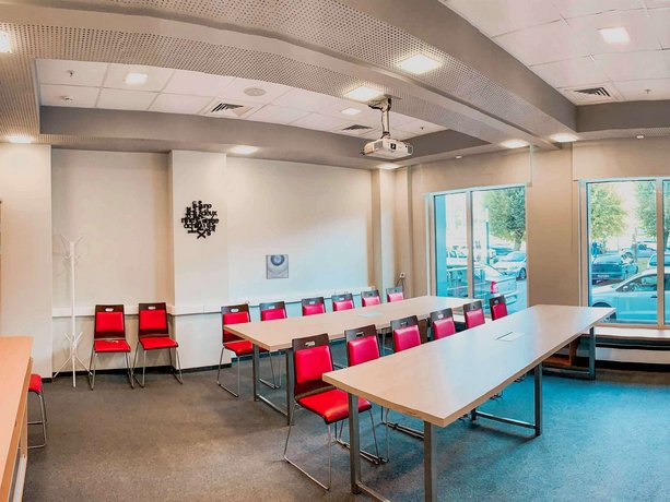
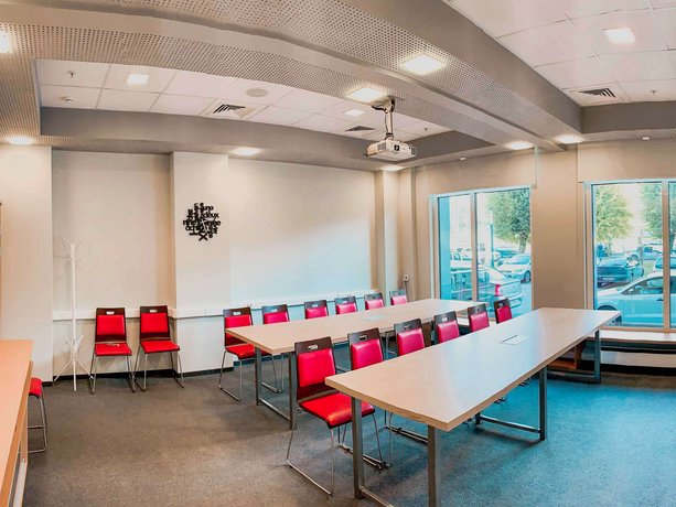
- wall art (277, 266)
